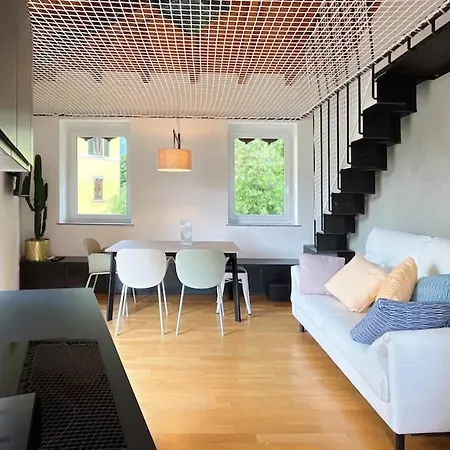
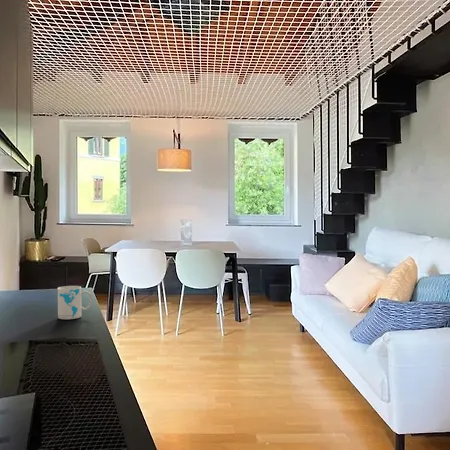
+ mug (75, 301)
